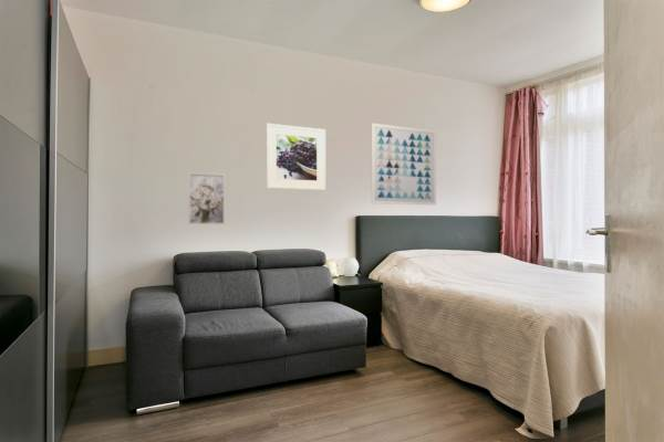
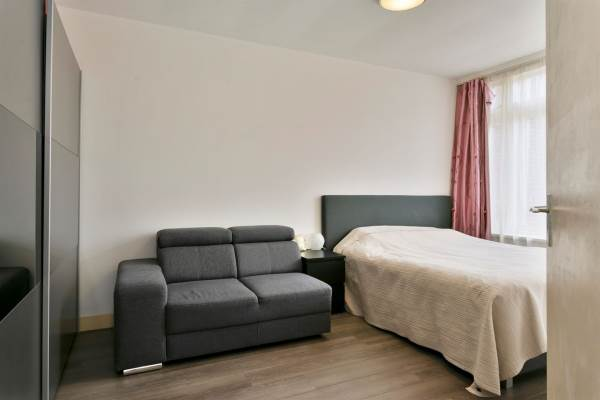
- wall art (404, 166)
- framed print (297, 157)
- wall art (206, 199)
